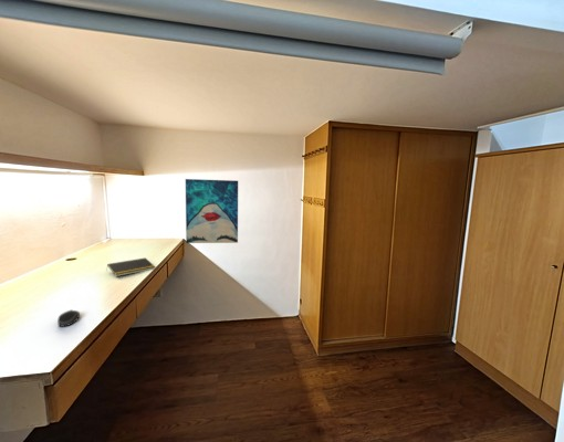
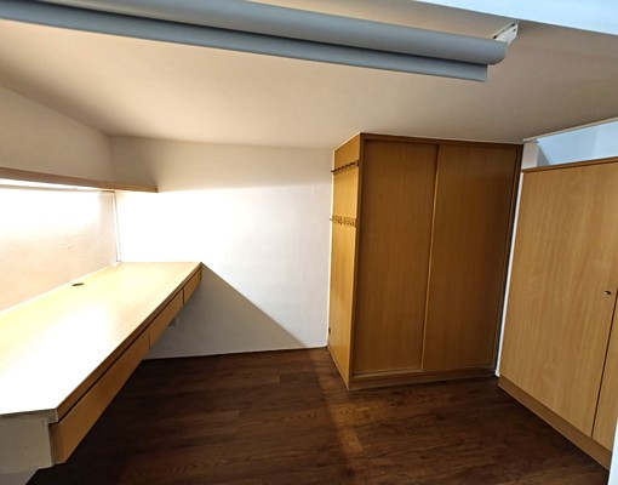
- notepad (132, 266)
- wall art (212, 211)
- computer mouse (69, 315)
